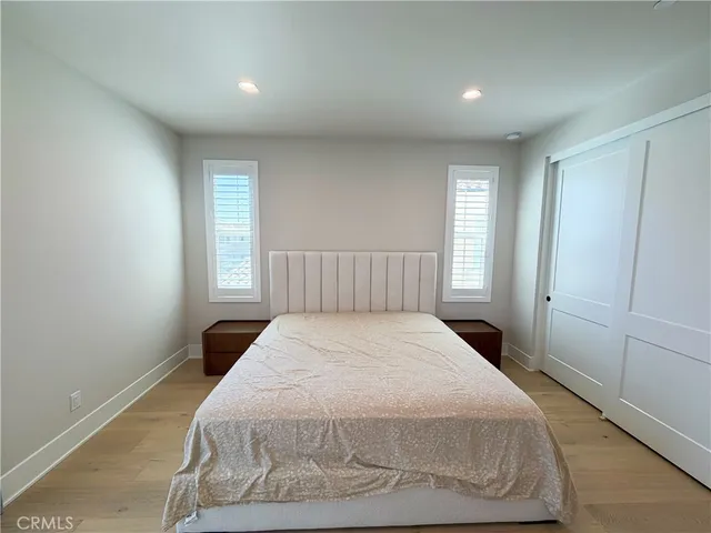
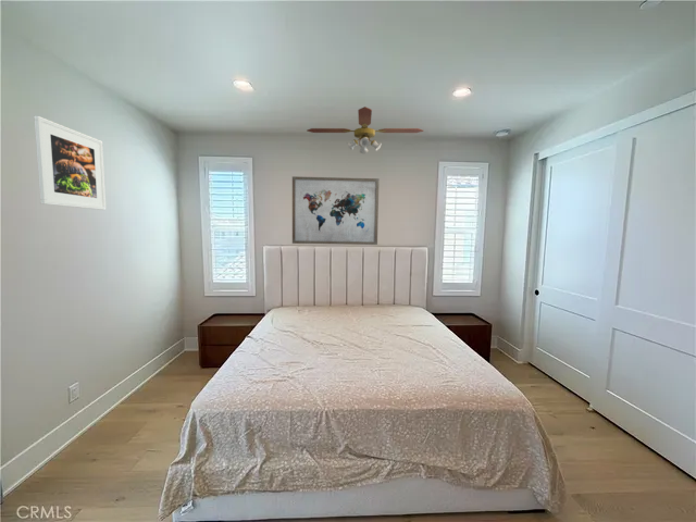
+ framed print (74, 169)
+ ceiling fan (364, 134)
+ wall art (335, 211)
